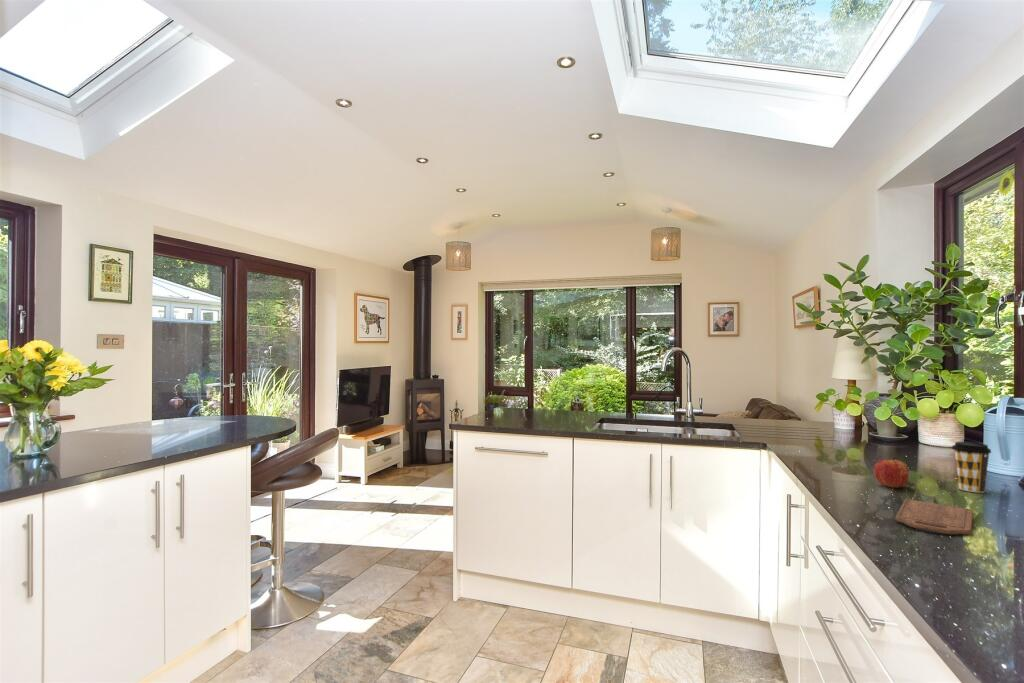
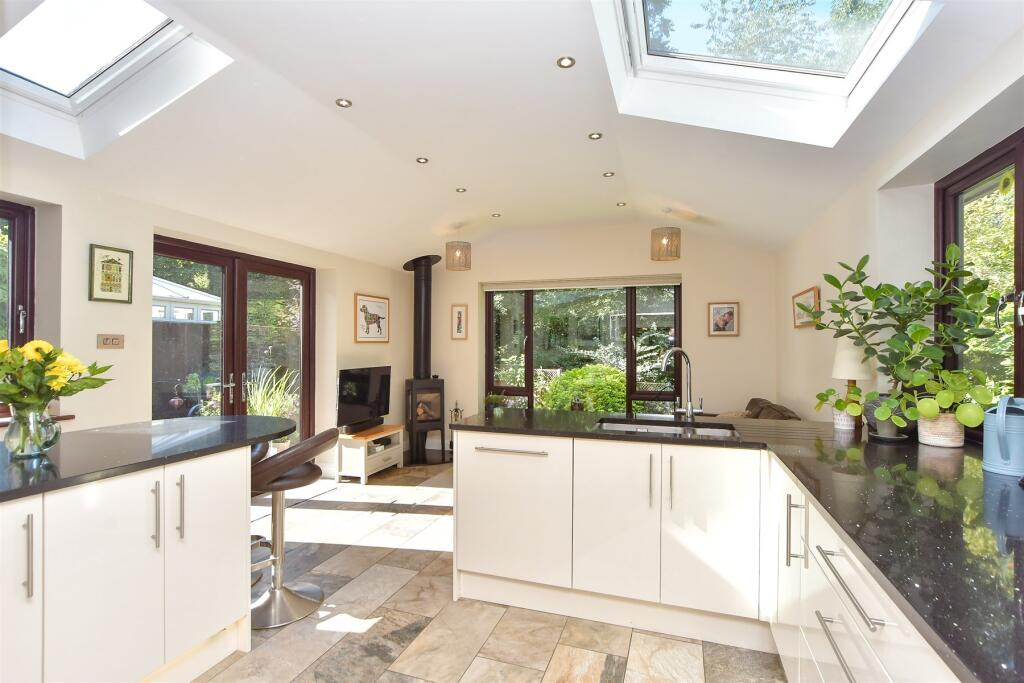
- cutting board (934, 516)
- coffee cup (971, 466)
- fruit (891, 471)
